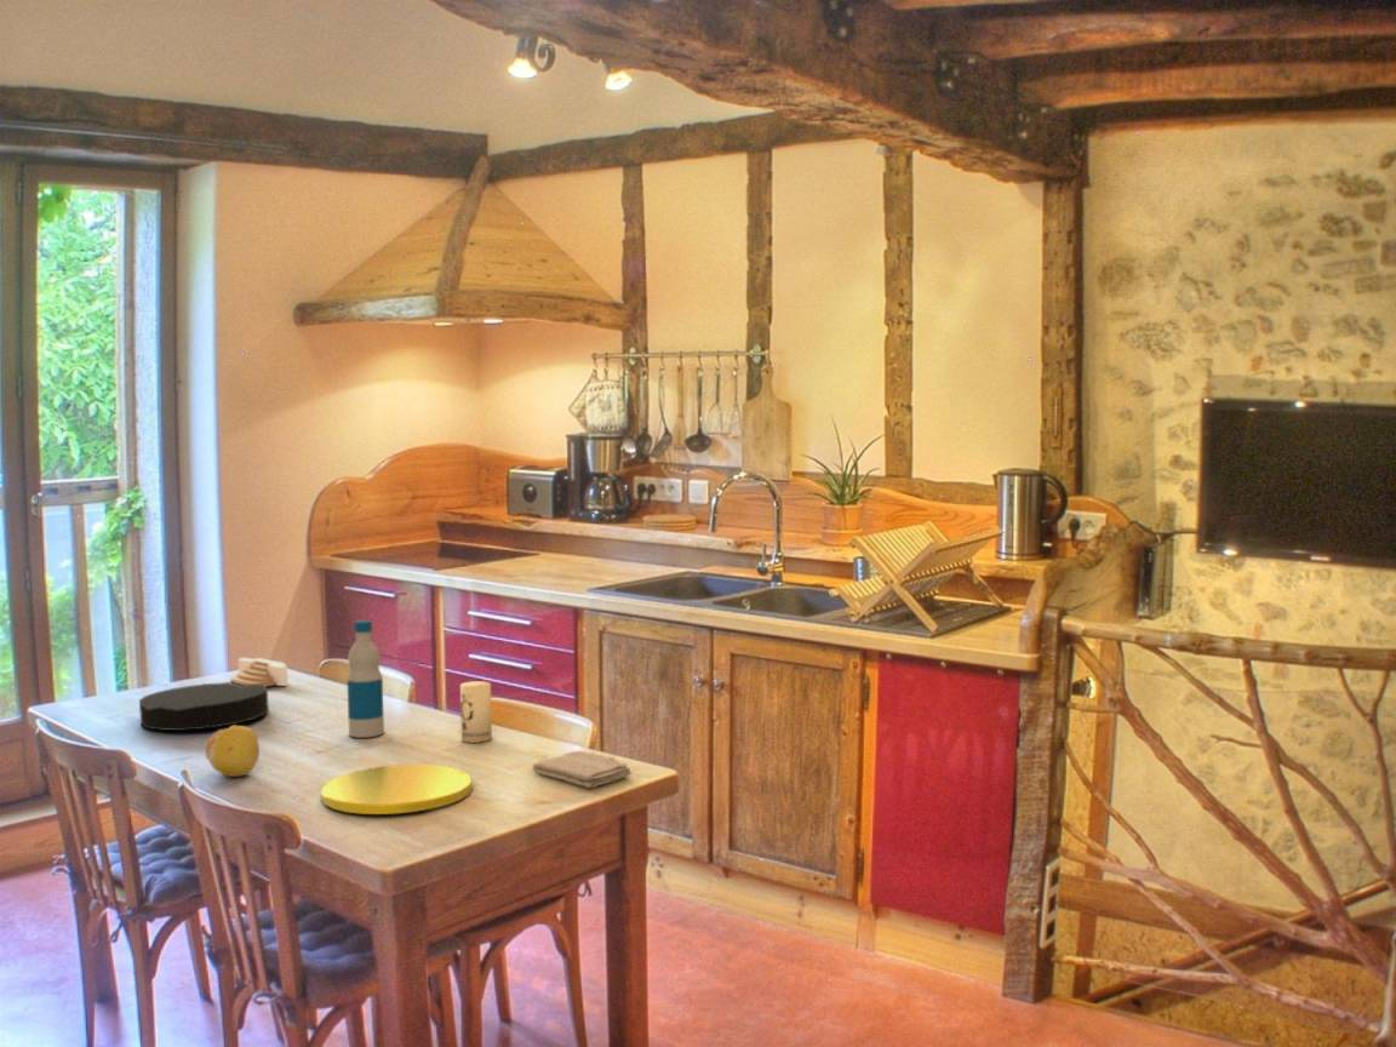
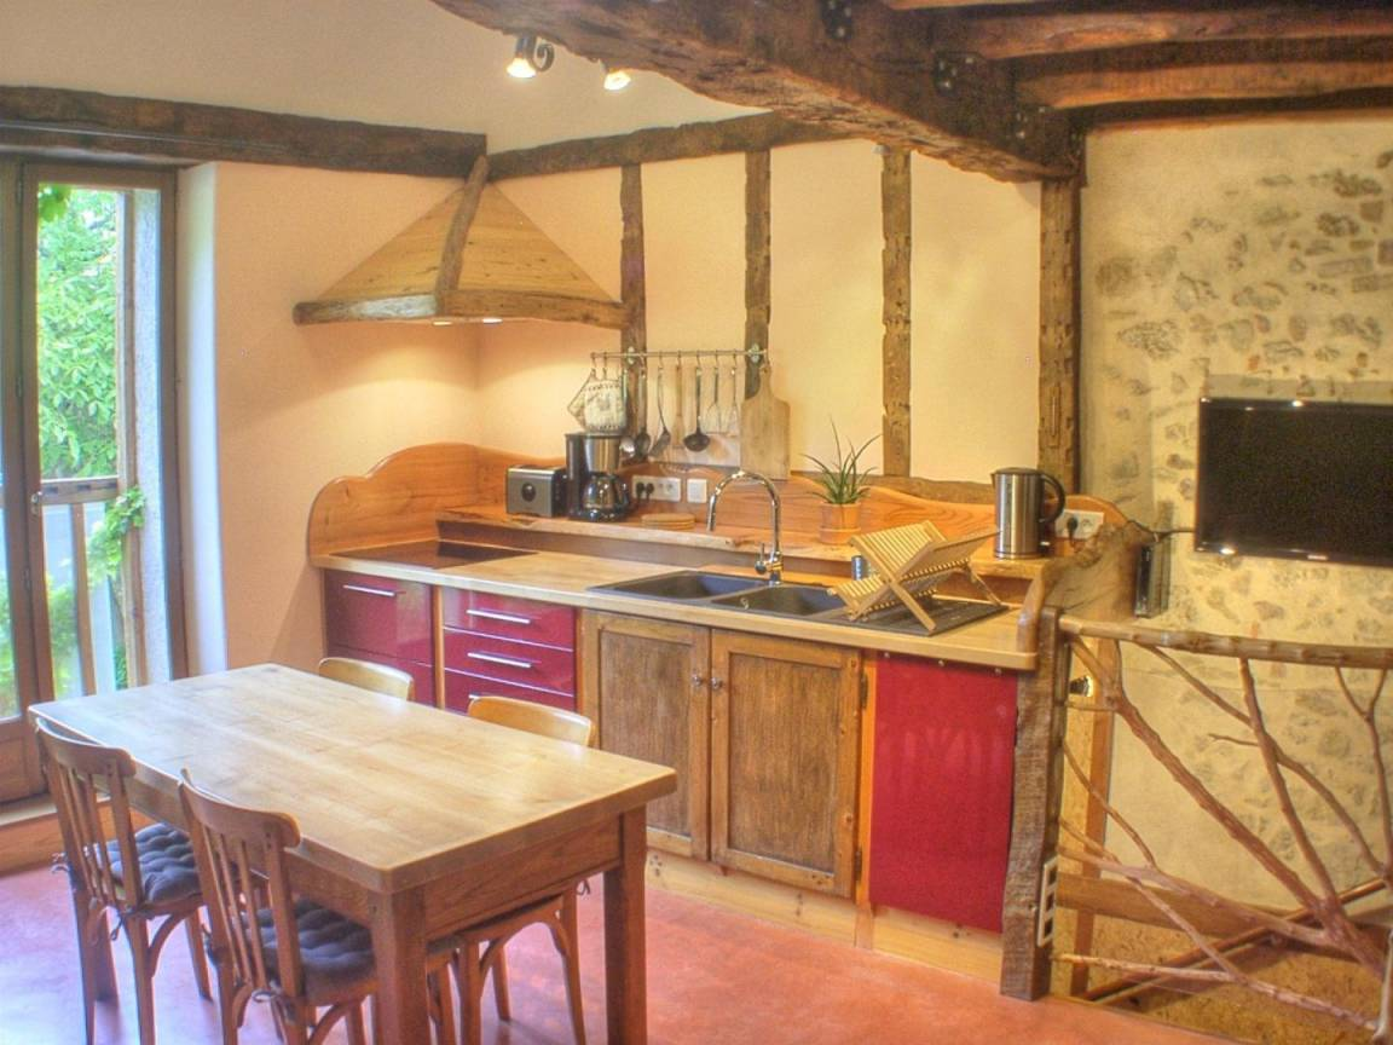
- architectural model (256, 673)
- fruit (231, 750)
- candle (475, 711)
- plate (205, 705)
- washcloth (582, 767)
- bottle (364, 677)
- plate (397, 786)
